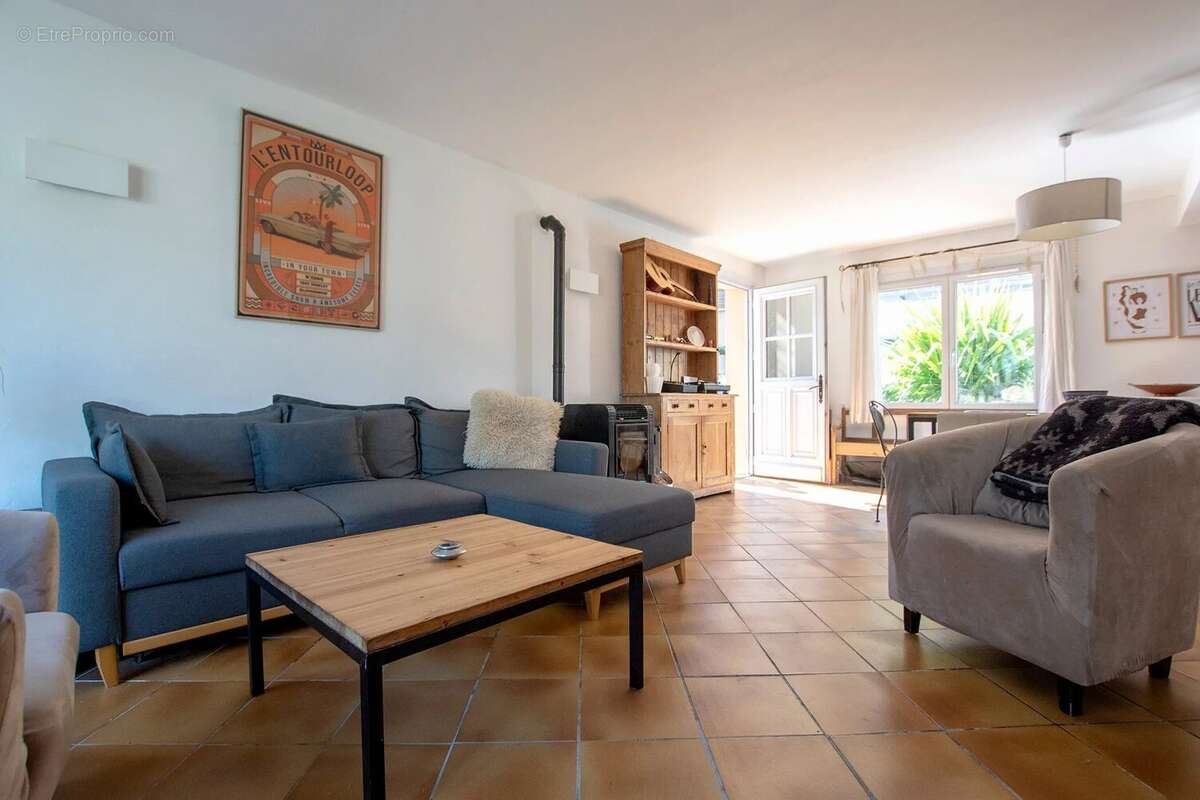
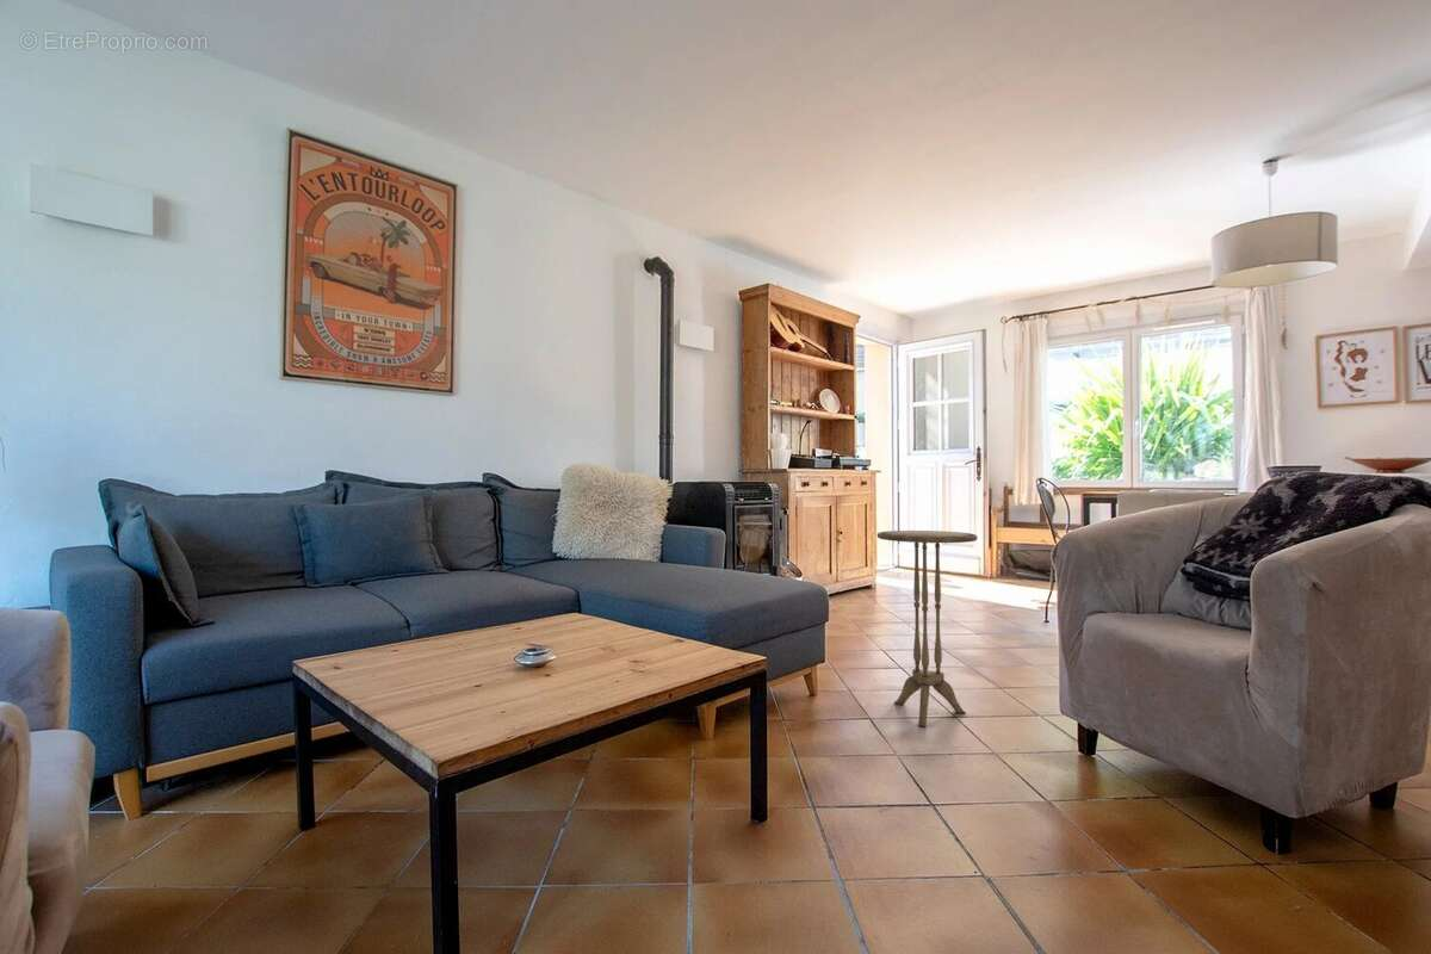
+ side table (925, 622)
